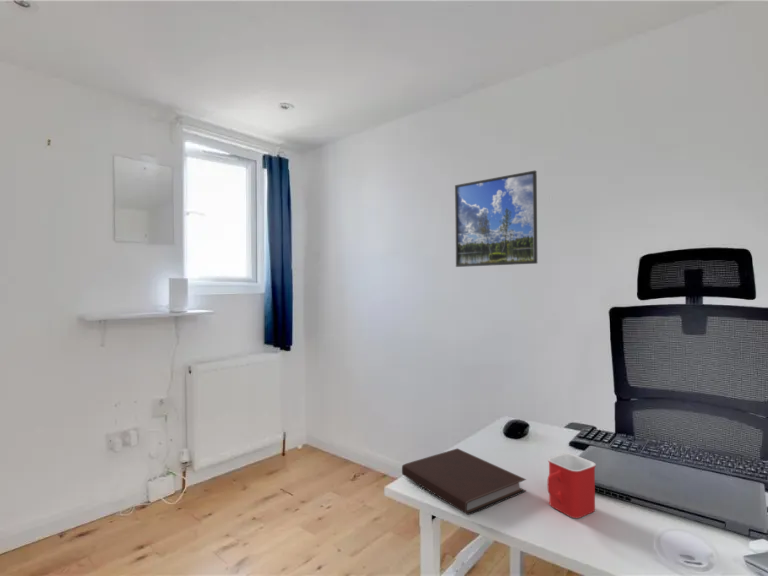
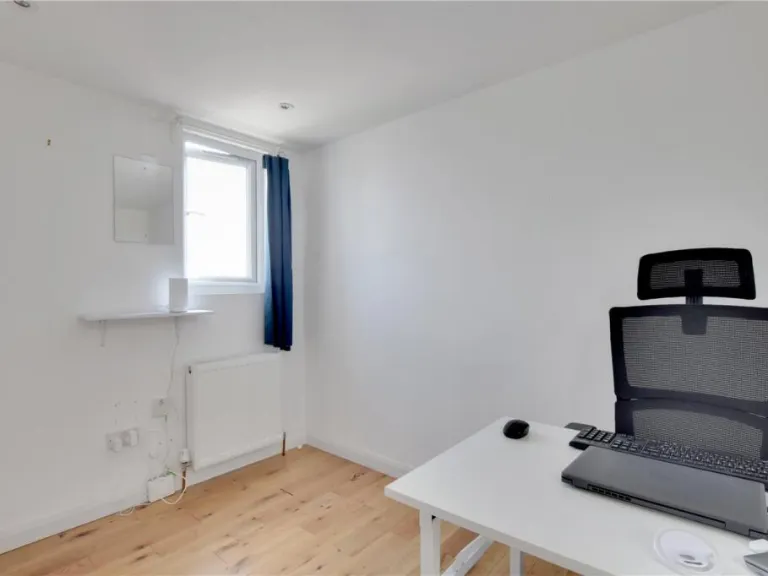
- notebook (461, 477)
- mug (566, 486)
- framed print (493, 221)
